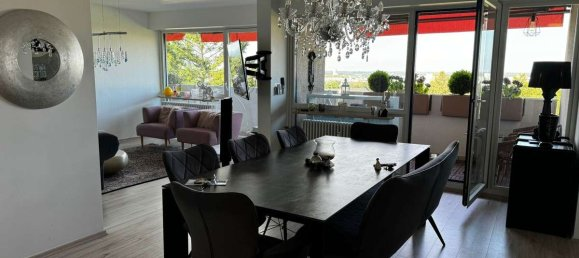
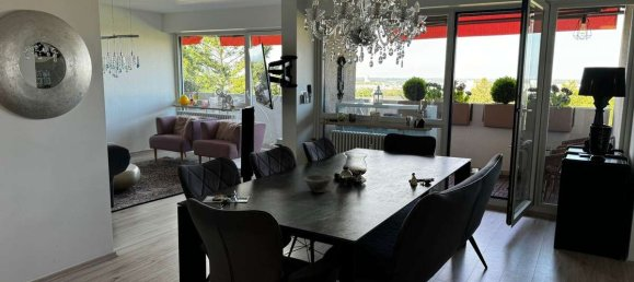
+ bowl (318, 184)
